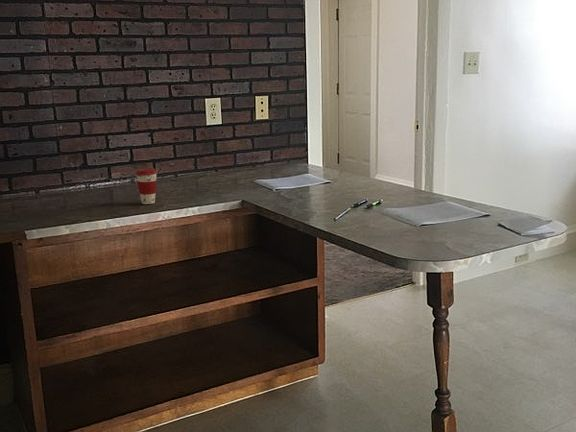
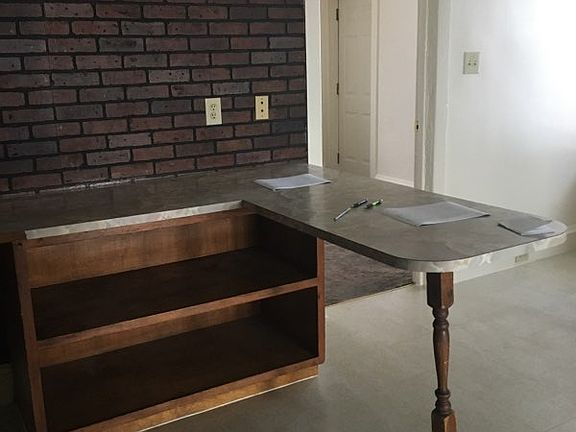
- coffee cup (147, 186)
